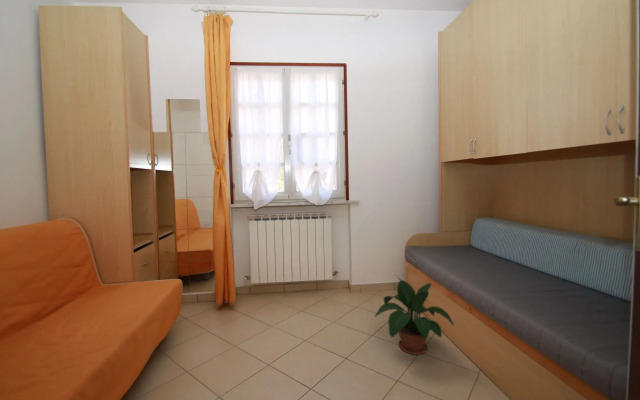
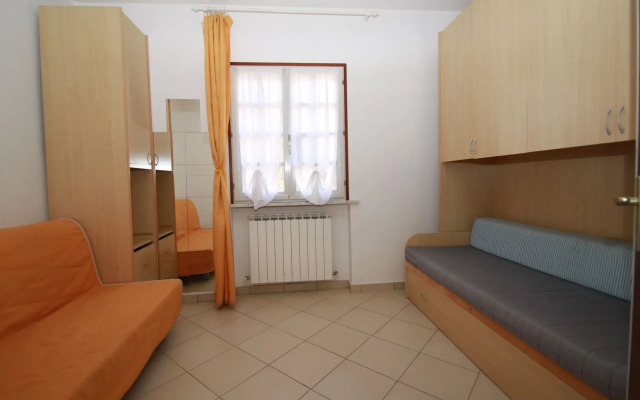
- potted plant (411, 308)
